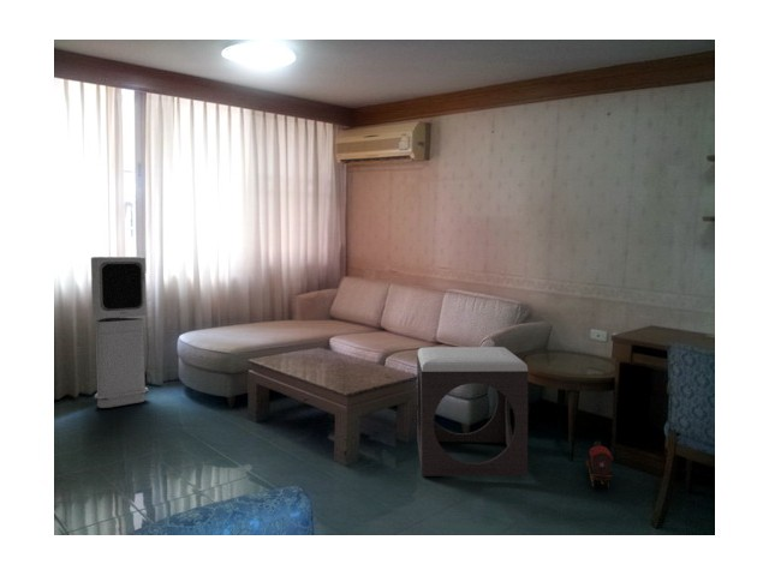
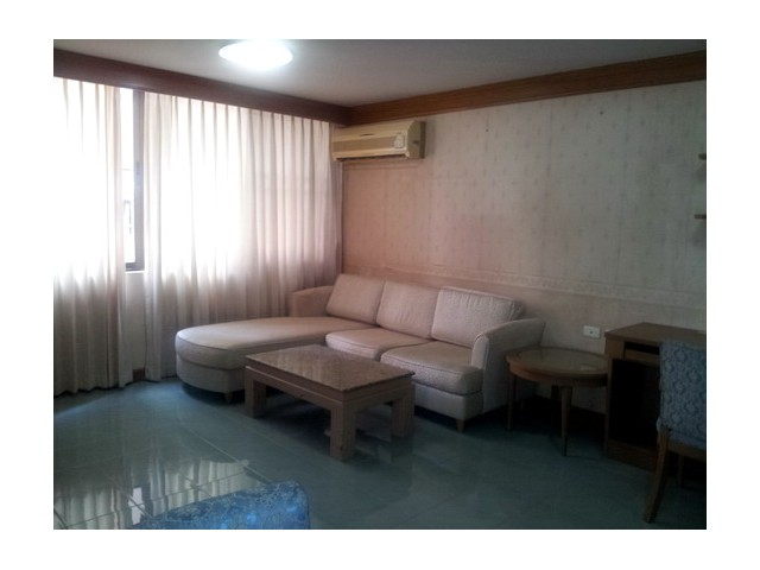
- footstool (464, 384)
- air purifier (114, 329)
- toy train (598, 462)
